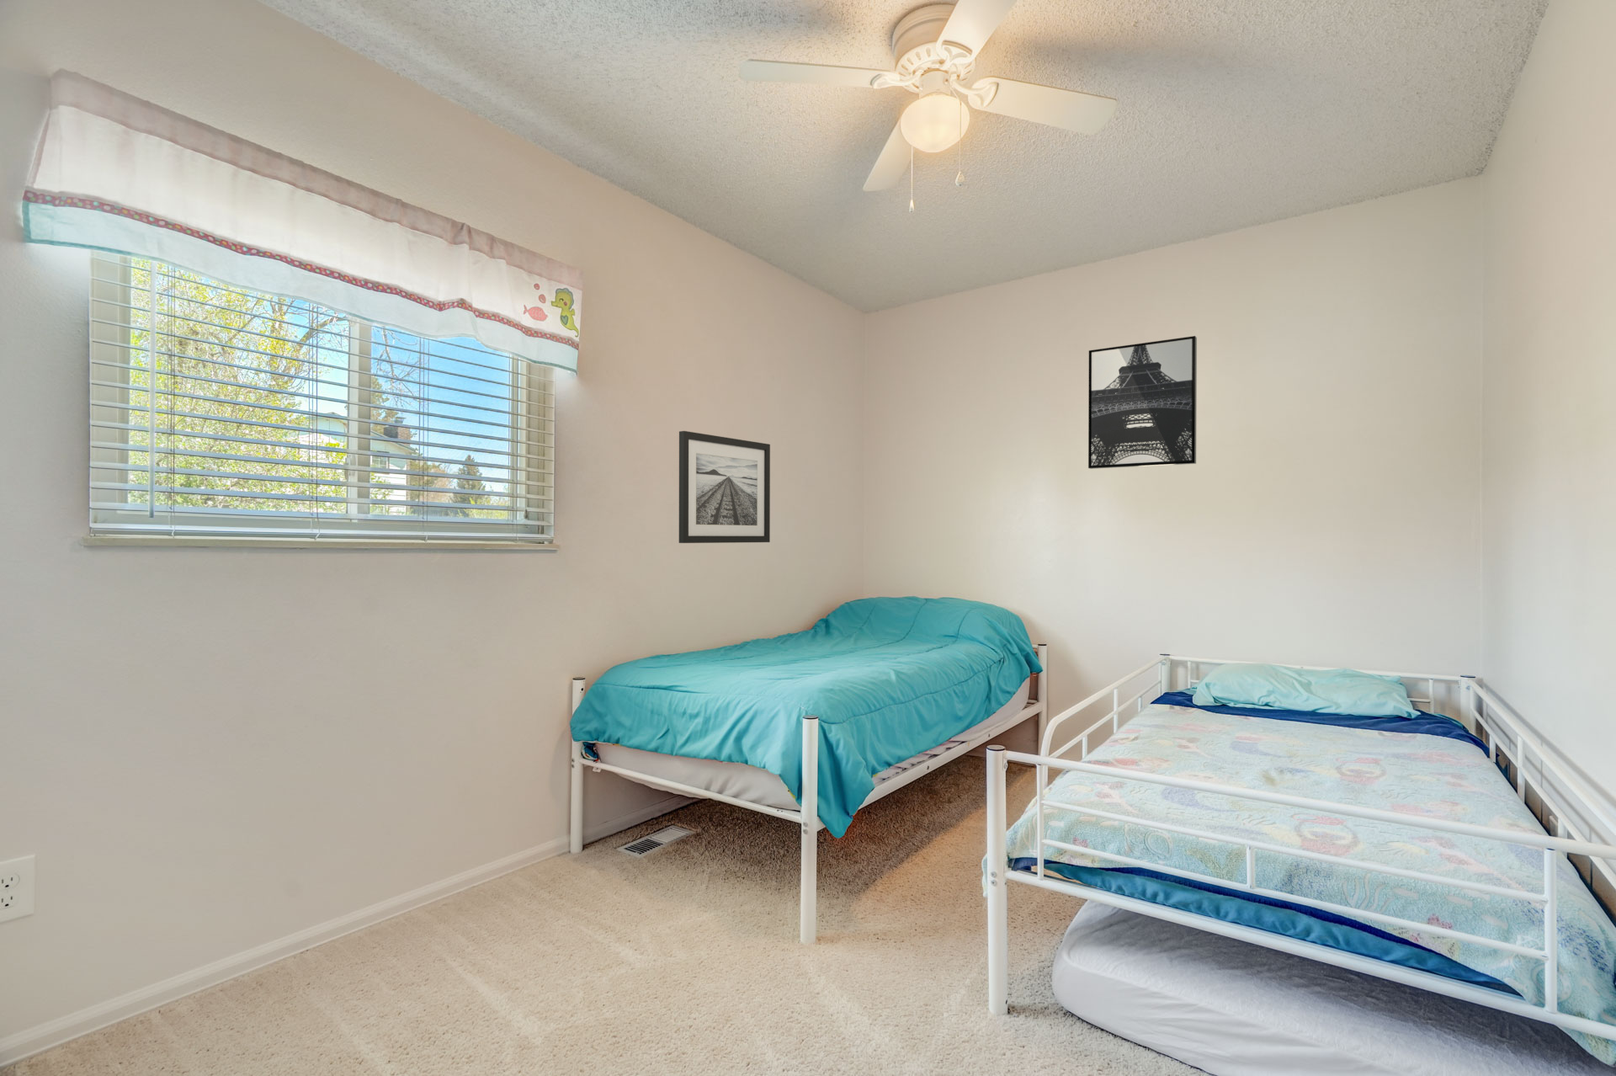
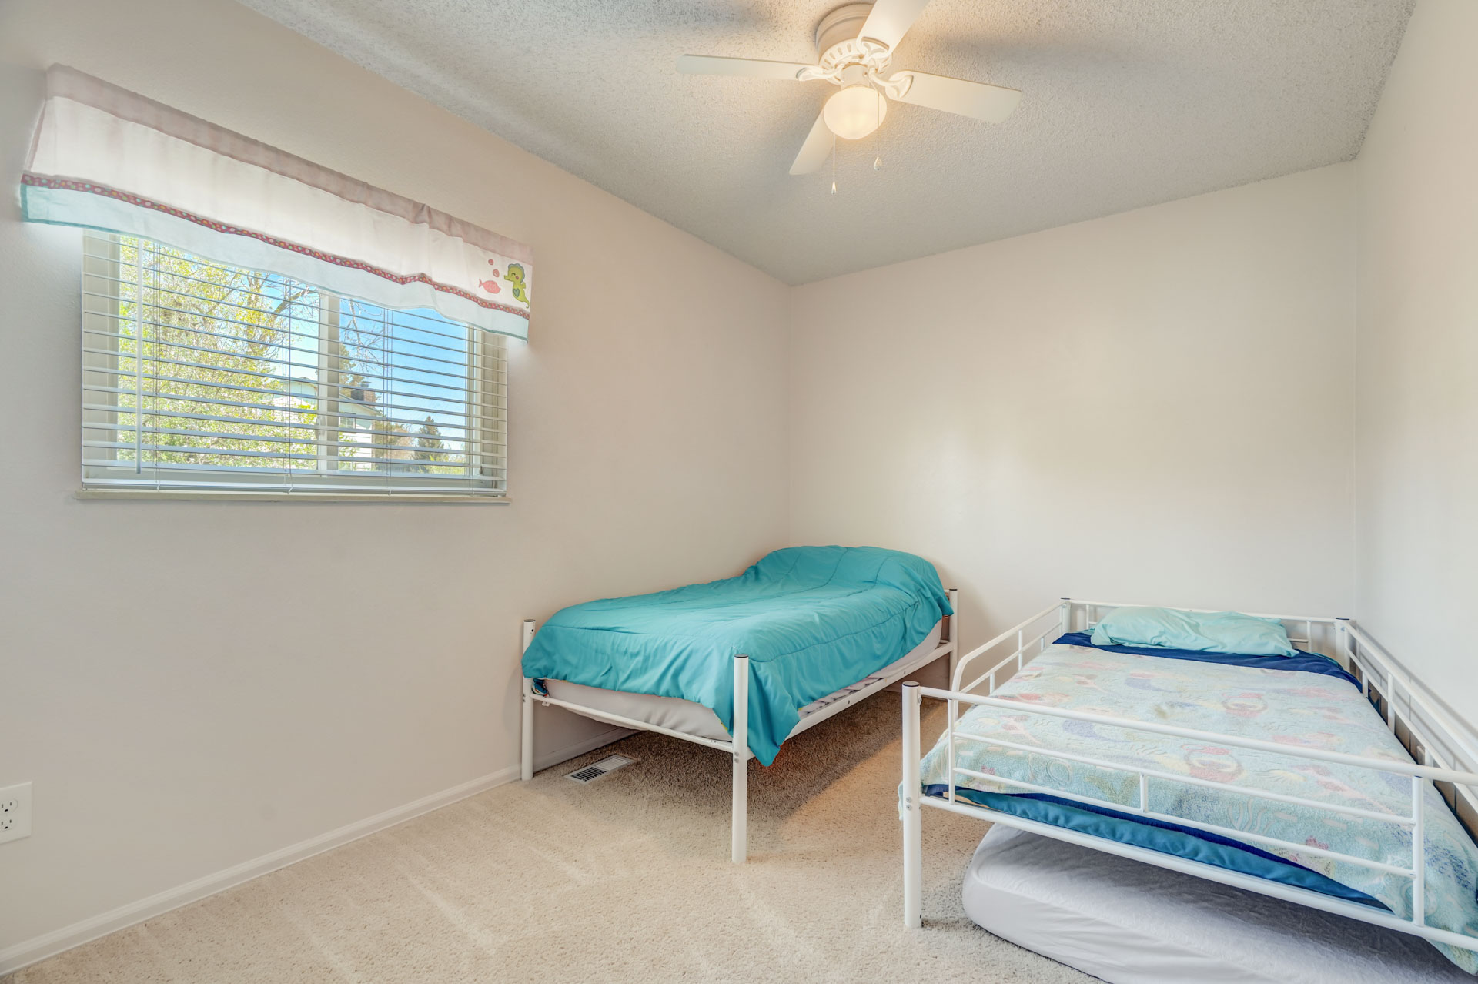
- wall art (1141, 405)
- wall art (728, 490)
